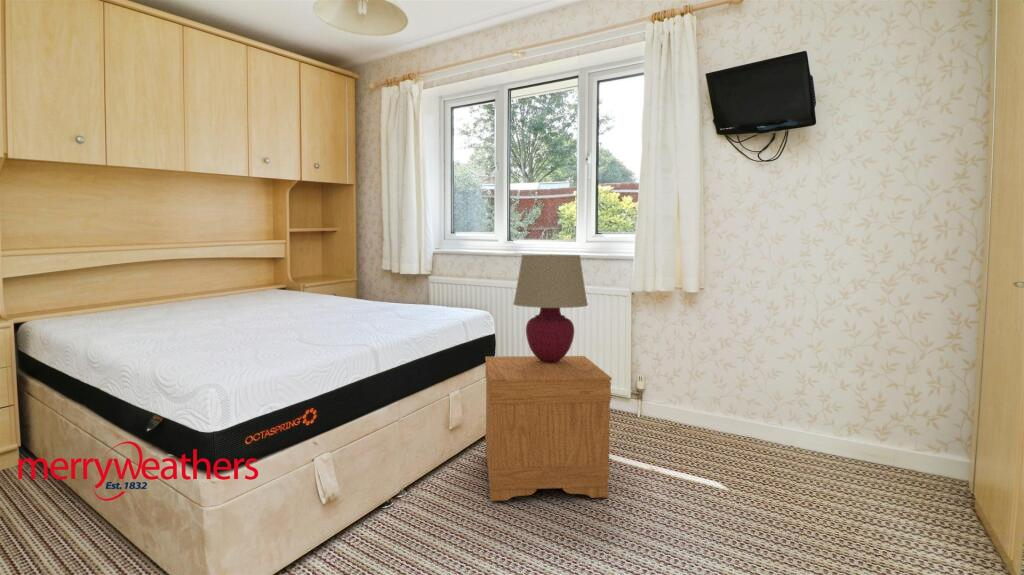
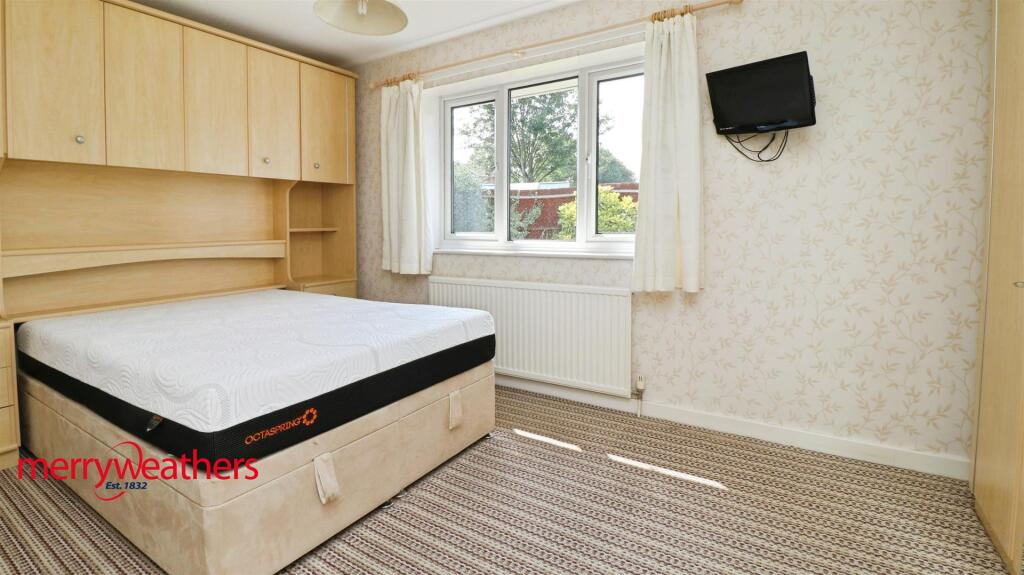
- nightstand (541, 418)
- table lamp (550, 307)
